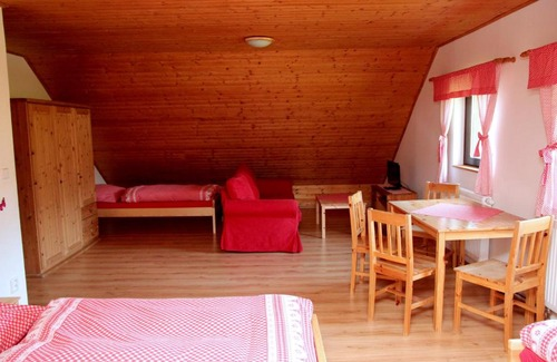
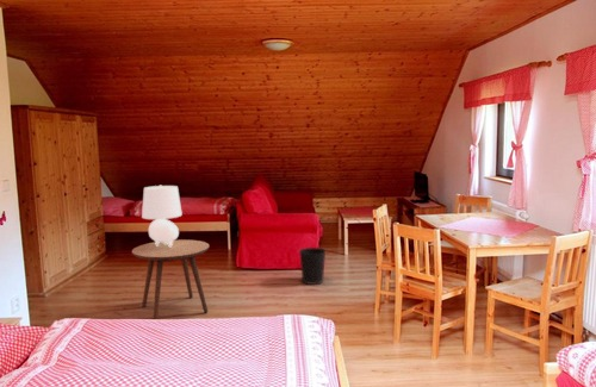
+ side table (161, 276)
+ wastebasket (312, 266)
+ table lamp (162, 214)
